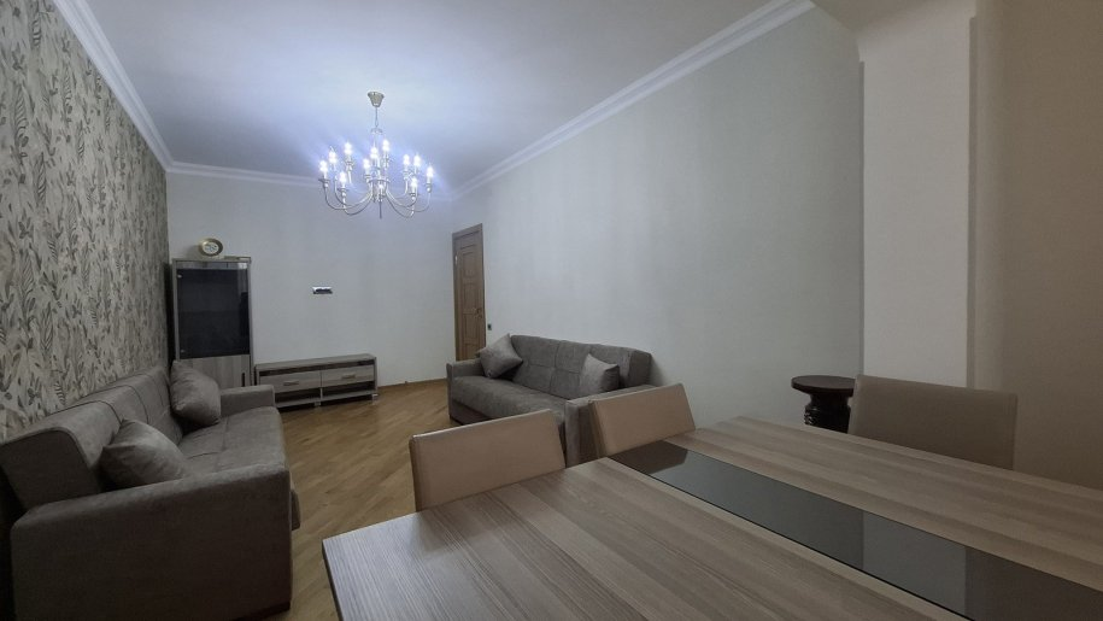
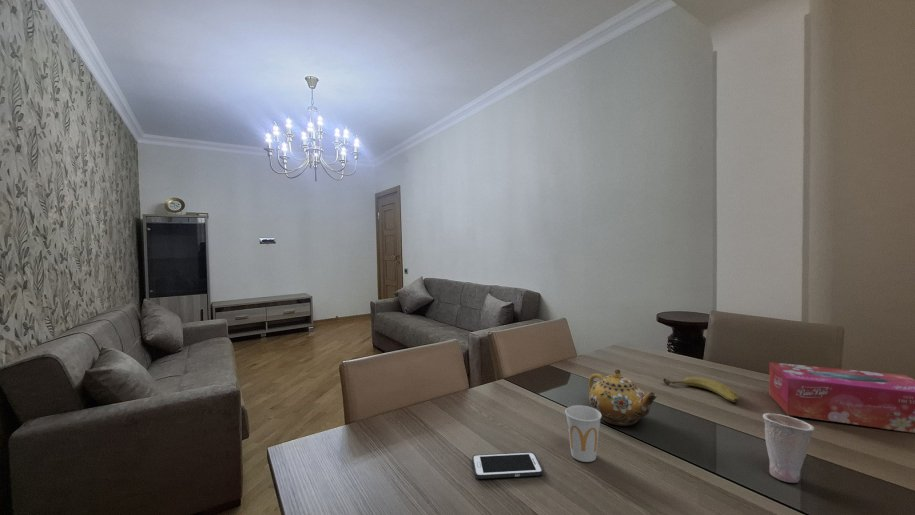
+ cup (787, 447)
+ cell phone (506, 465)
+ cup (583, 433)
+ fruit (703, 387)
+ teapot (618, 394)
+ tissue box (846, 394)
